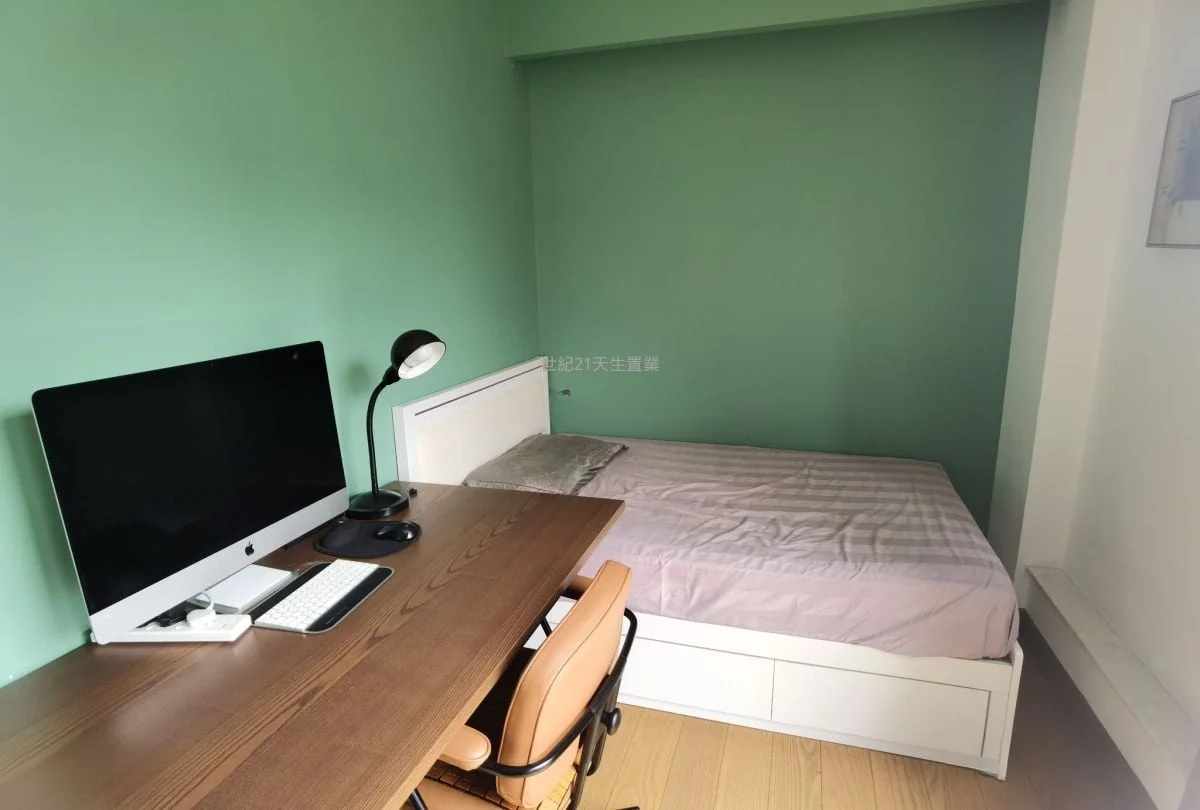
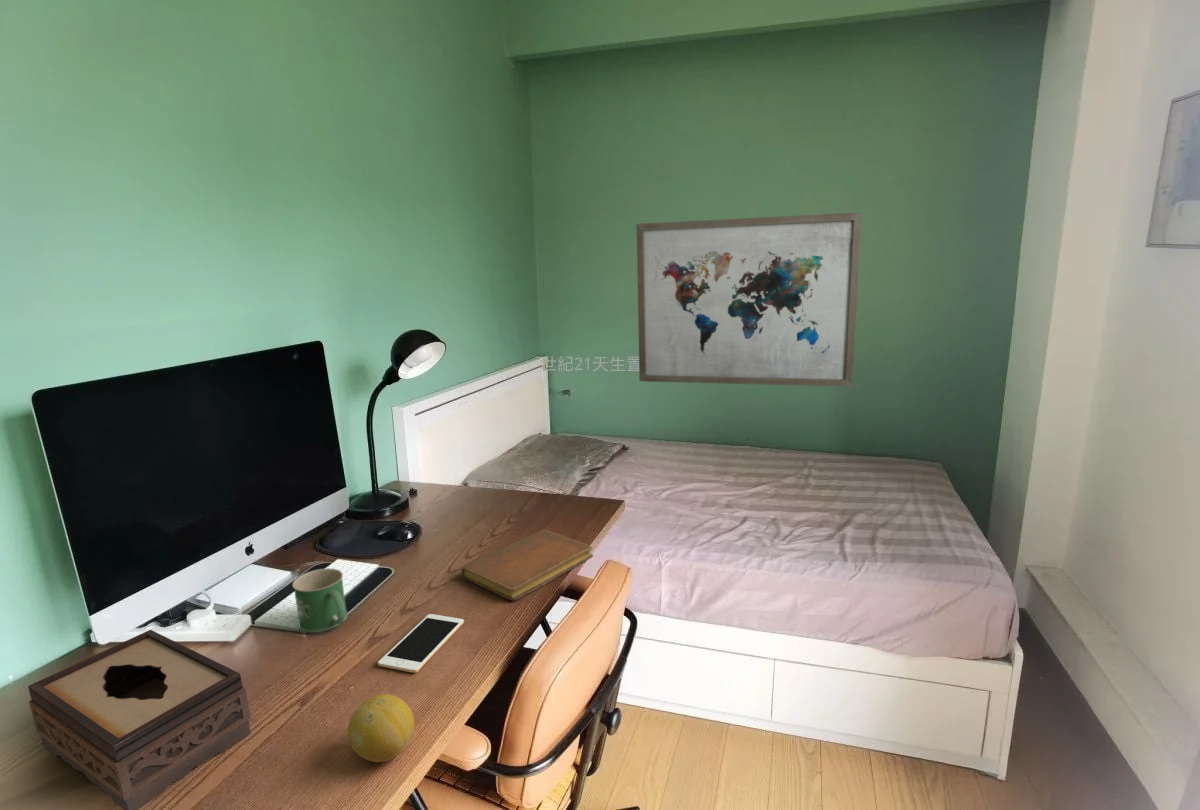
+ notebook (529, 561)
+ wall art (742, 303)
+ cell phone (423, 641)
+ fruit (381, 727)
+ tissue box (141, 710)
+ mug (325, 601)
